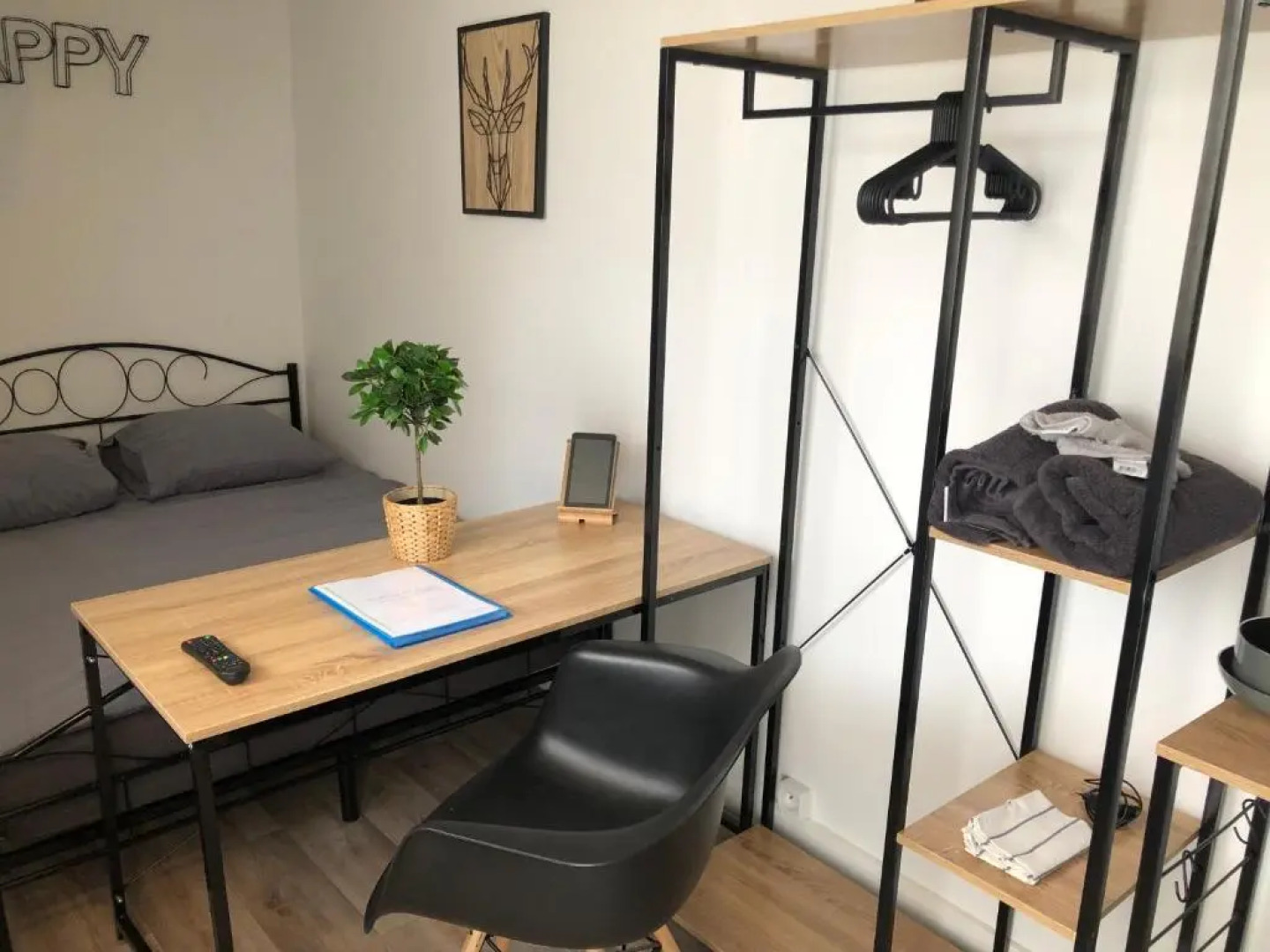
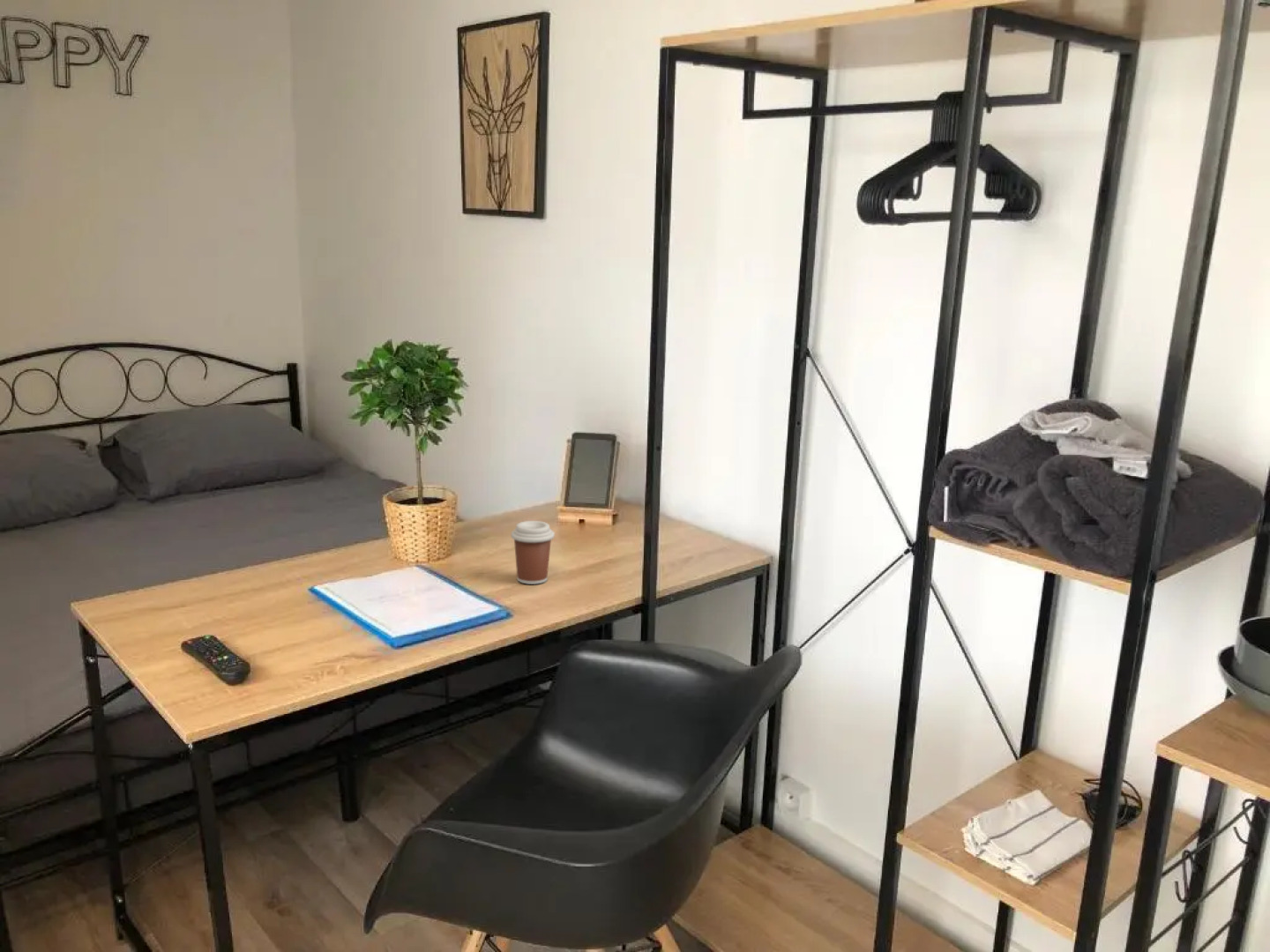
+ coffee cup (532, 552)
